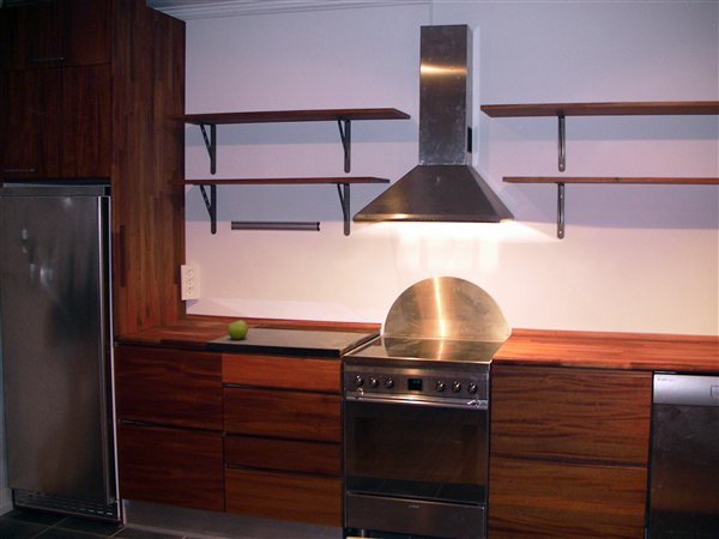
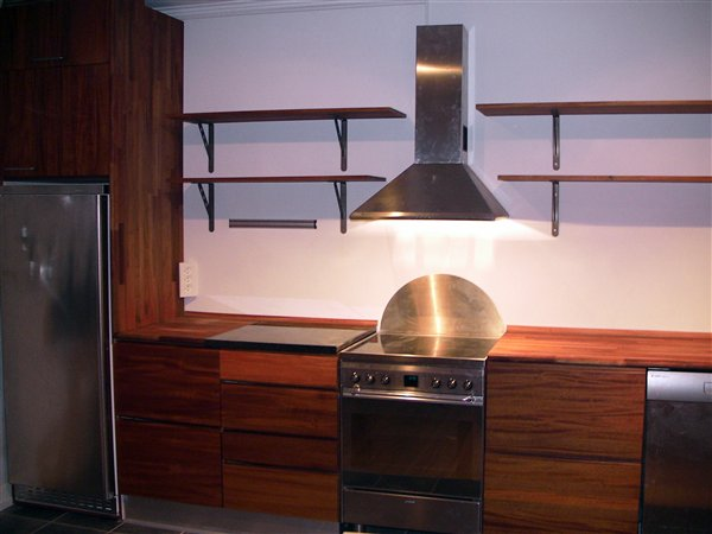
- fruit (237, 329)
